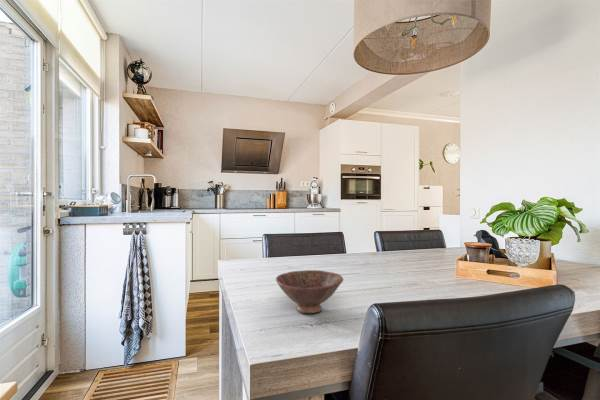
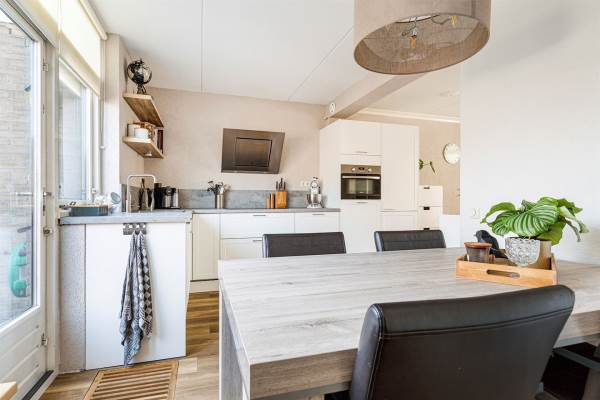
- bowl (309, 293)
